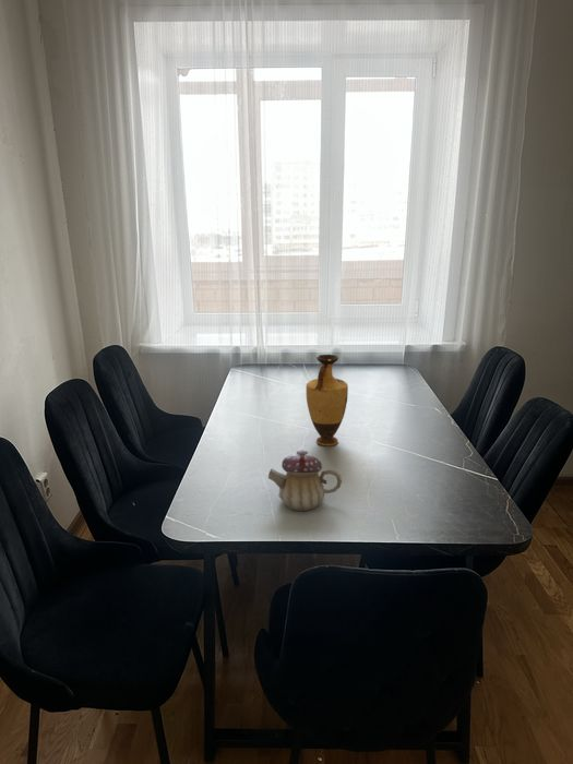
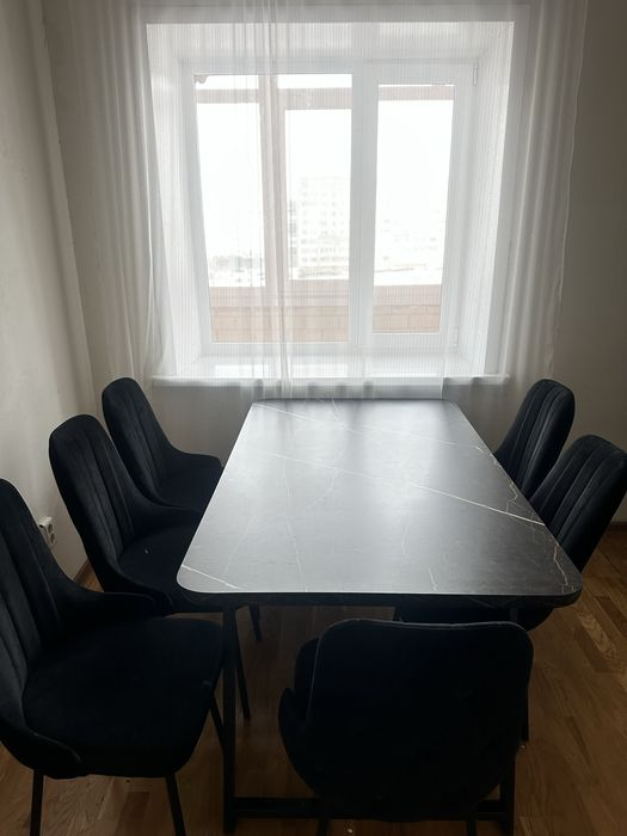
- vase (326, 399)
- teapot (305, 476)
